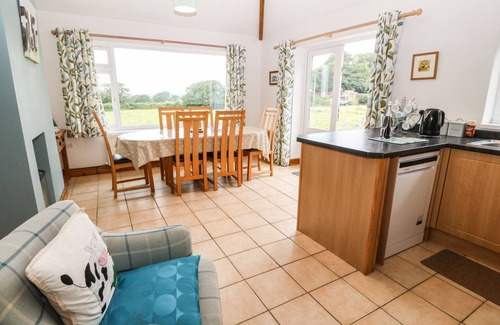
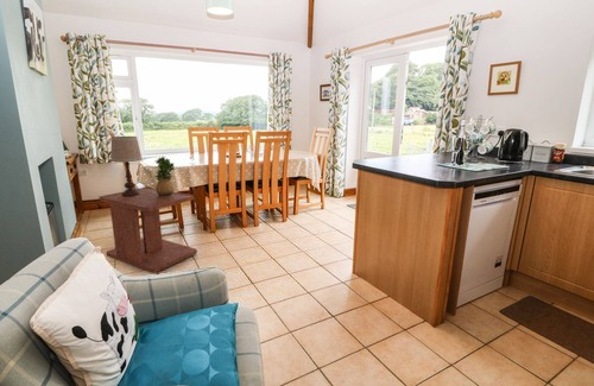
+ side table (150, 226)
+ table lamp (127, 165)
+ potted plant (166, 175)
